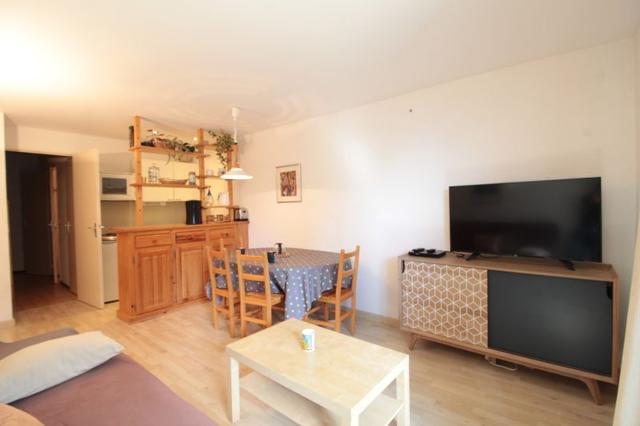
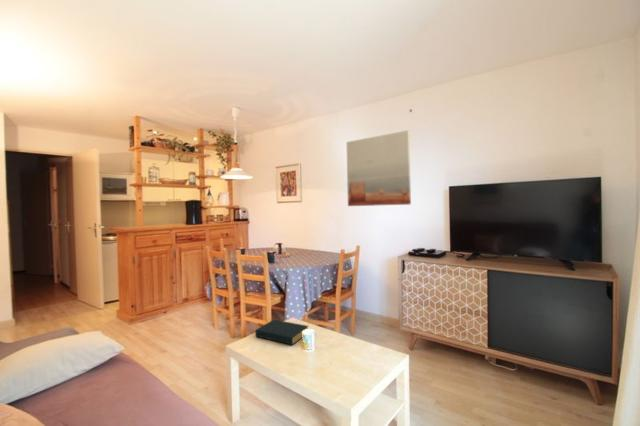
+ hardback book (282, 331)
+ wall art (376, 171)
